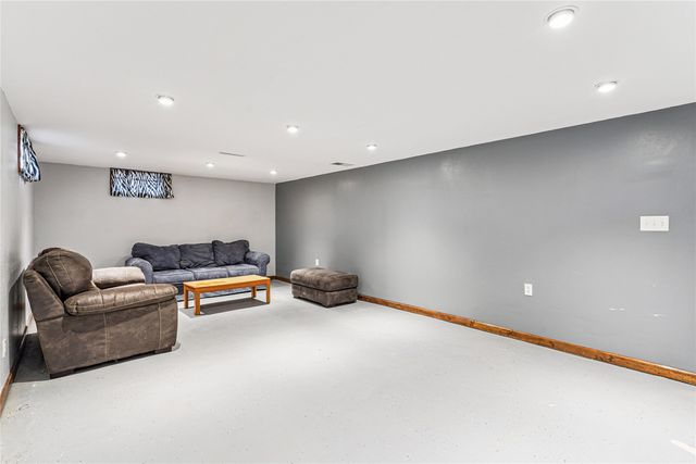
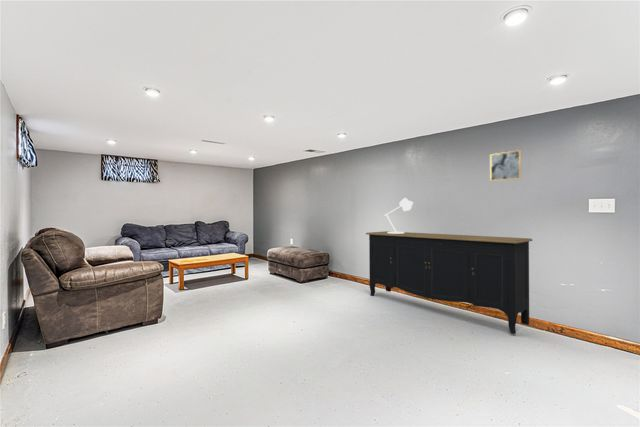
+ wall art (504, 166)
+ table lamp (404, 211)
+ sideboard (436, 271)
